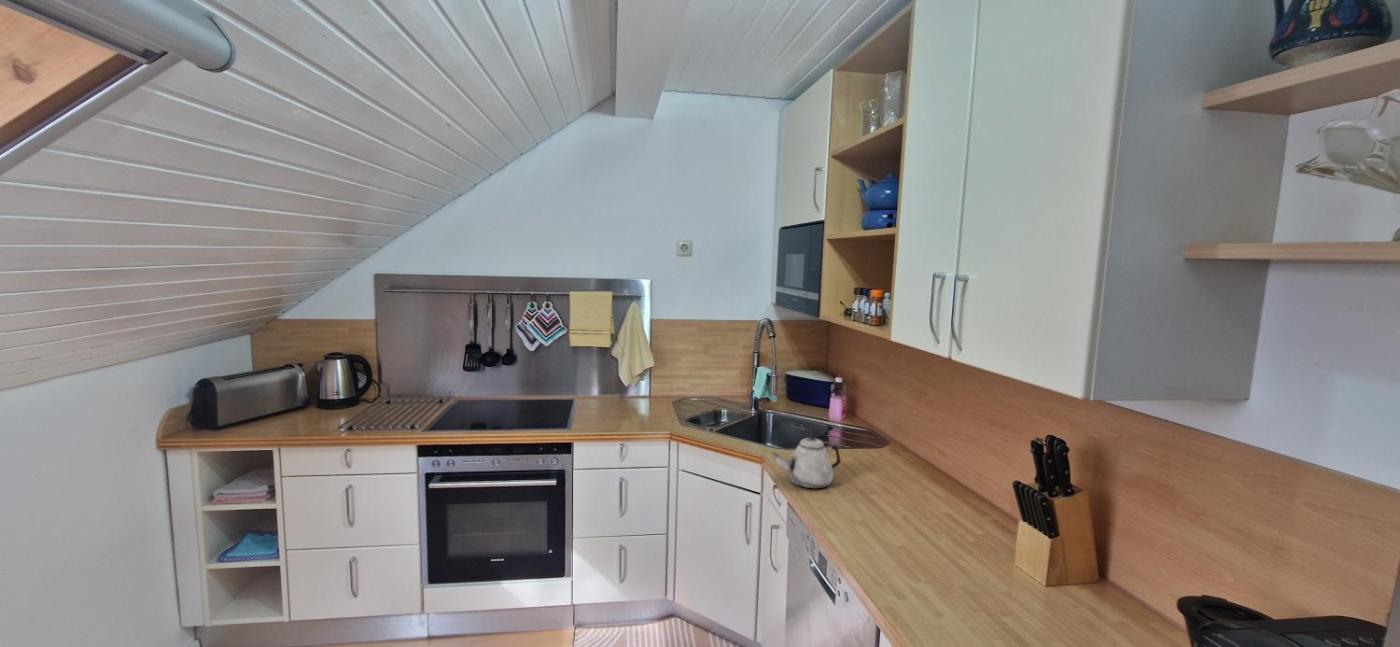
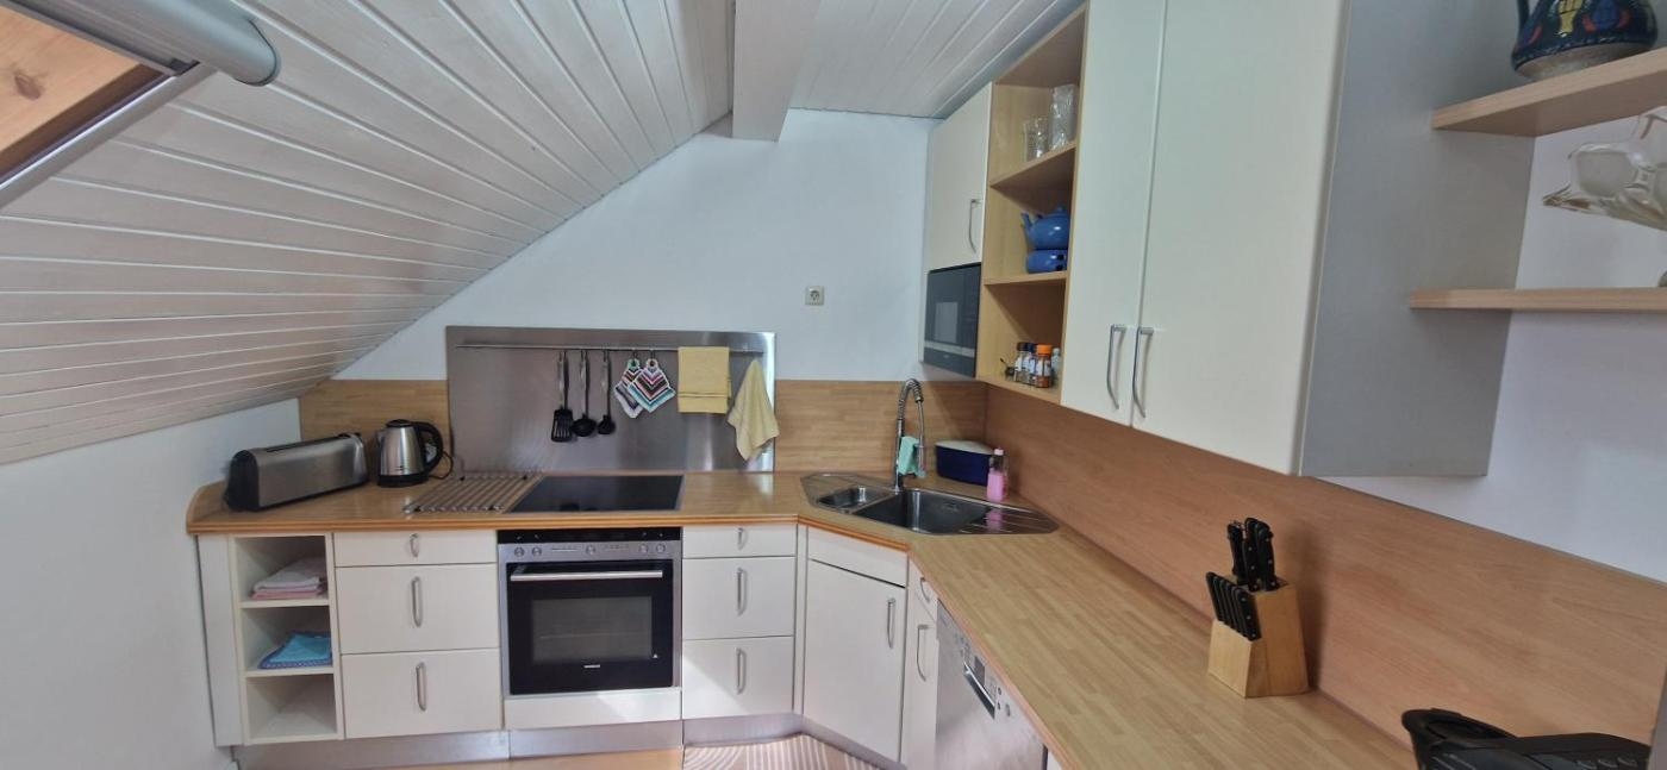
- teapot (806, 459)
